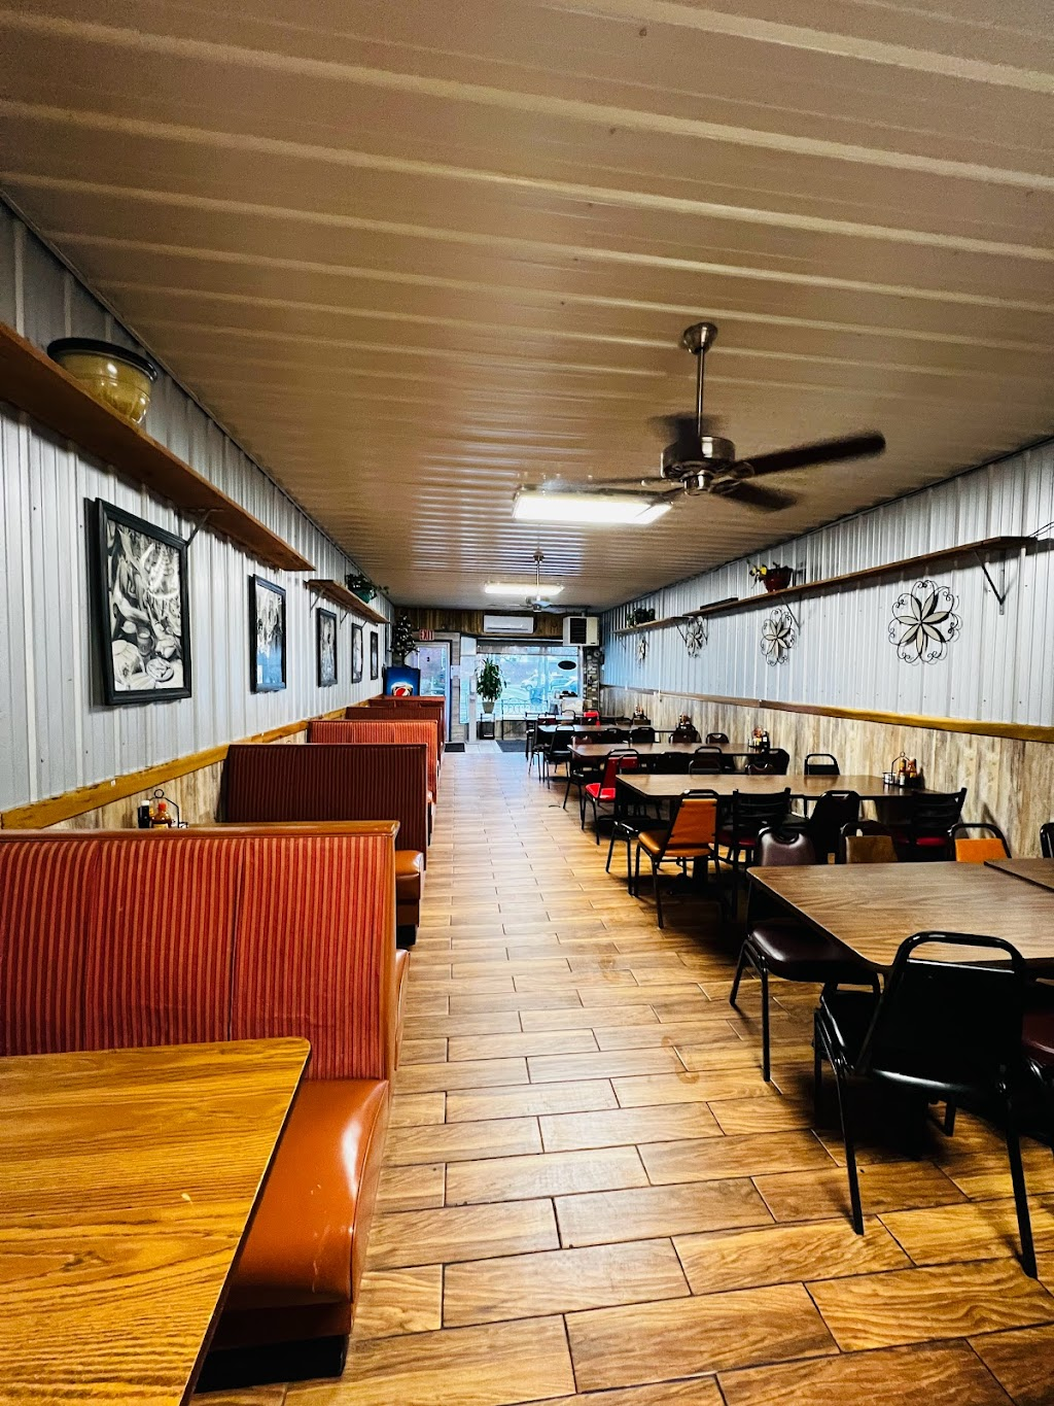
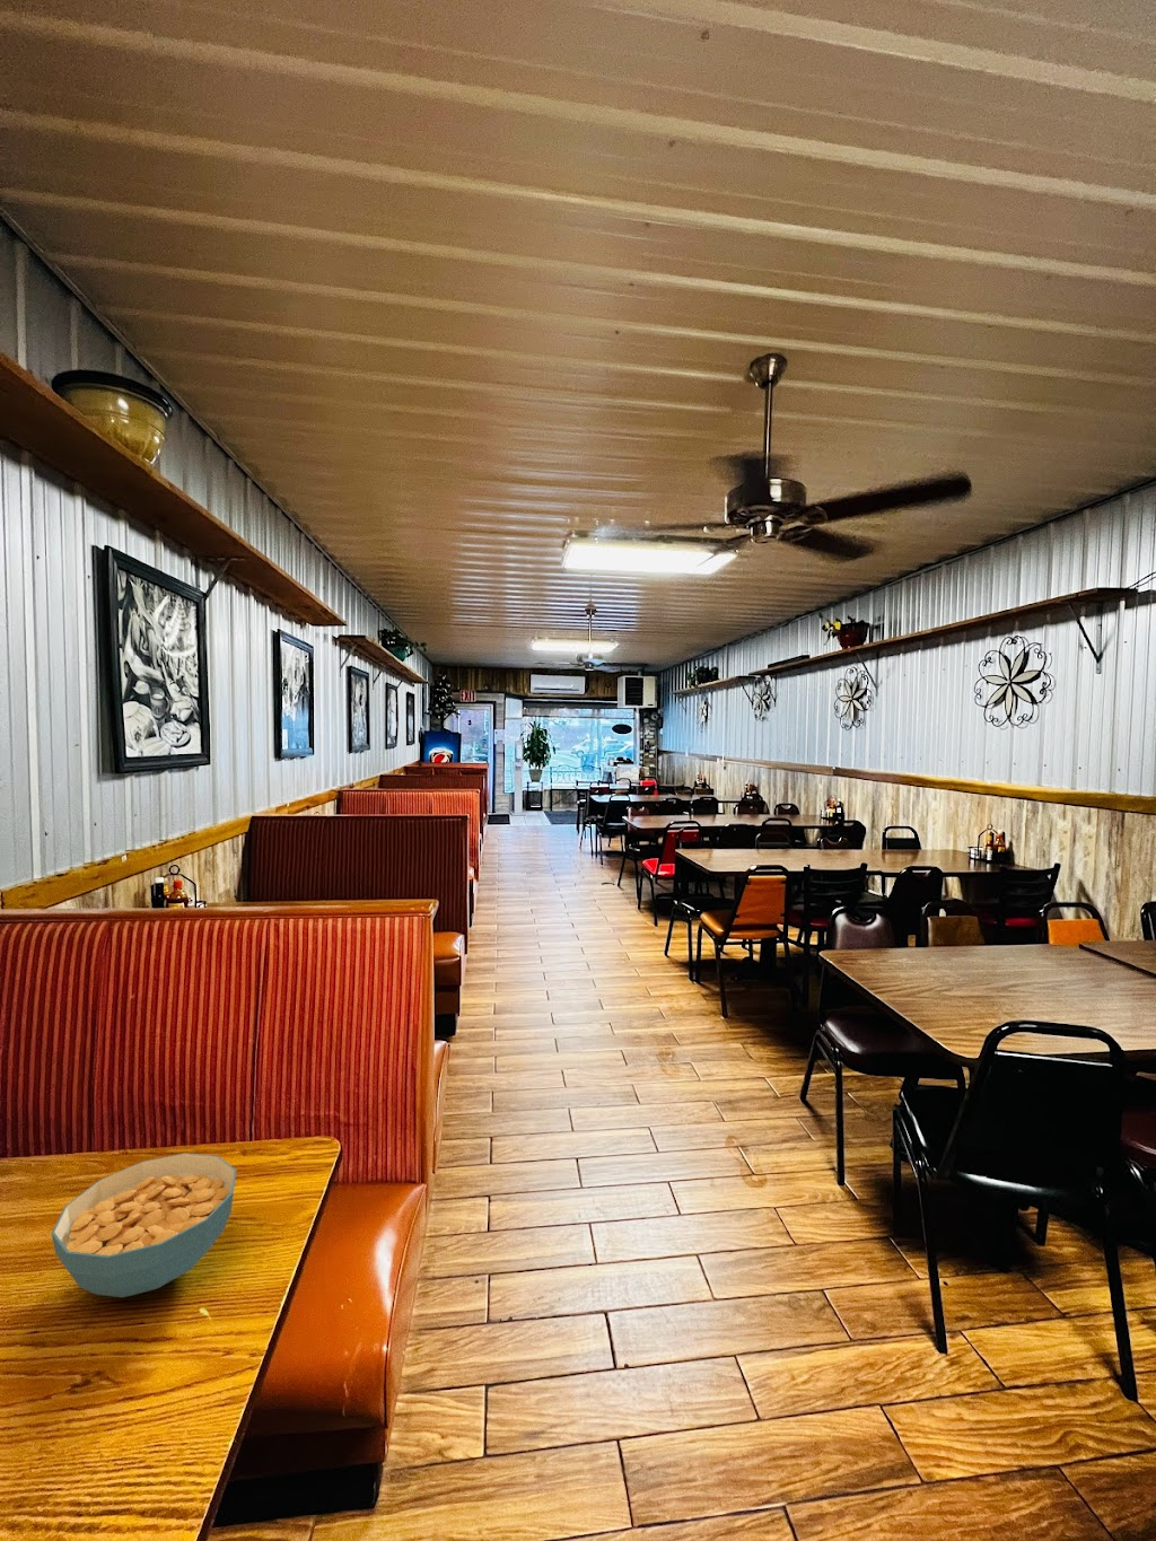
+ cereal bowl (151, 1236)
